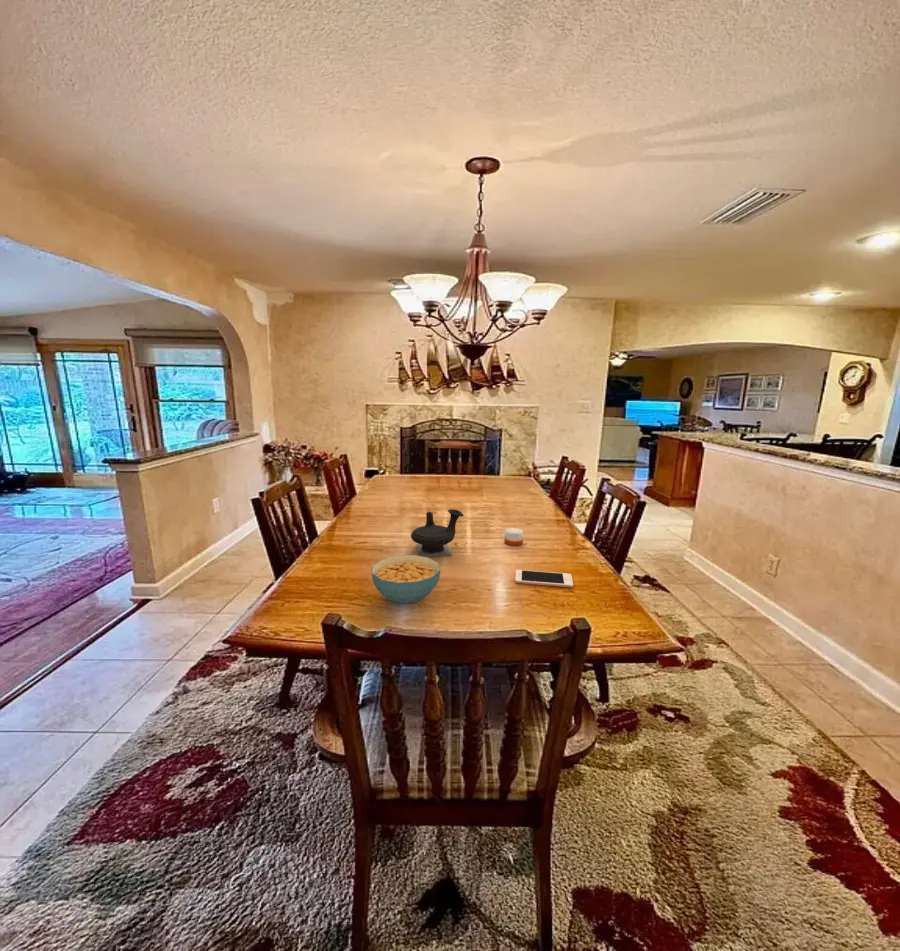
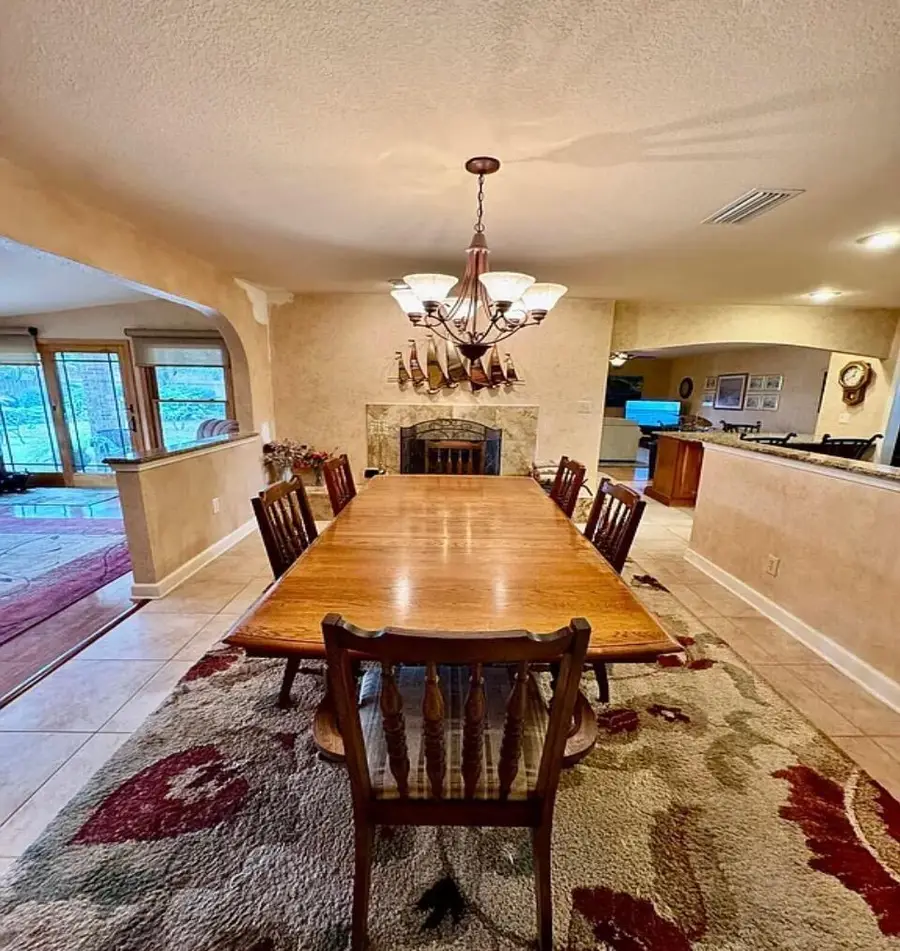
- candle (514, 530)
- cereal bowl (406, 583)
- teapot (436, 528)
- cell phone (543, 578)
